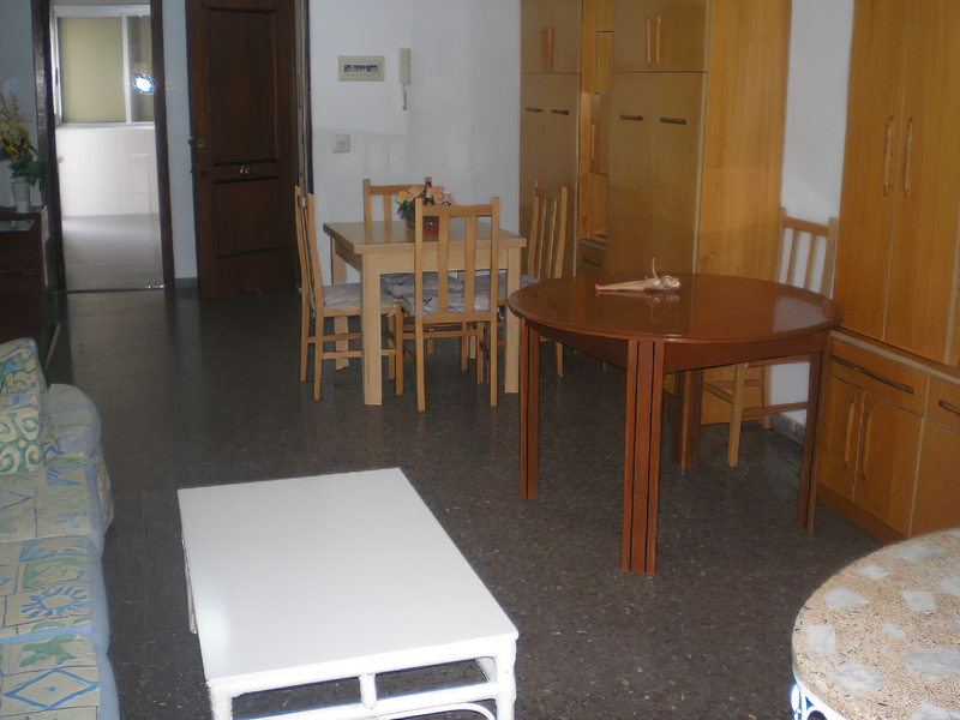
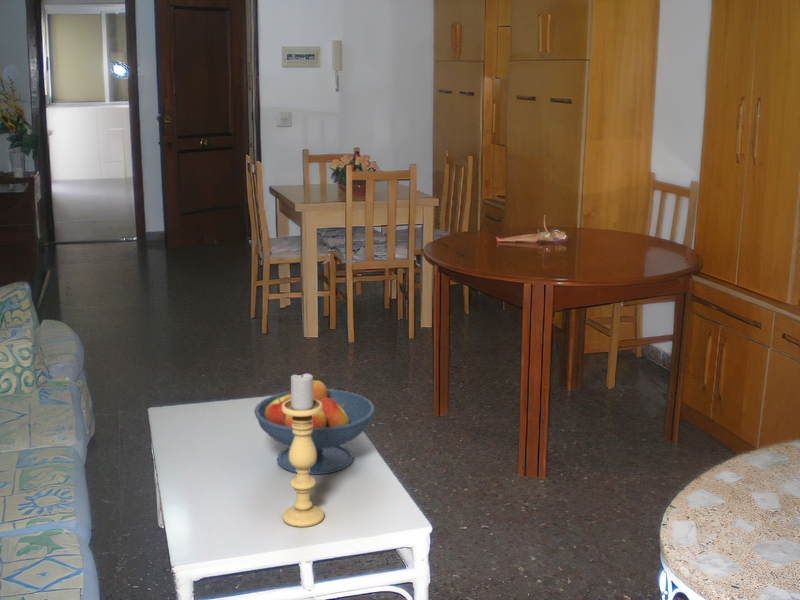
+ fruit bowl (315, 424)
+ candle holder (302, 446)
